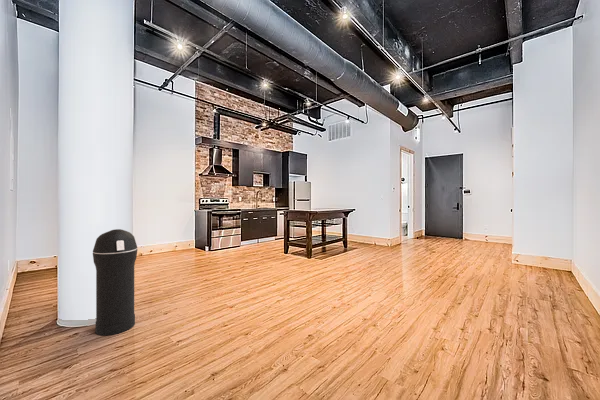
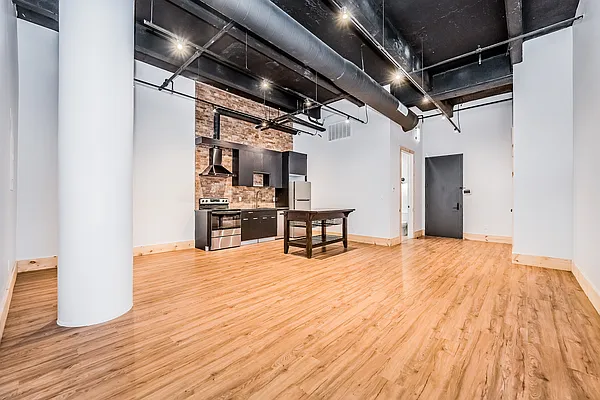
- trash can (116, 278)
